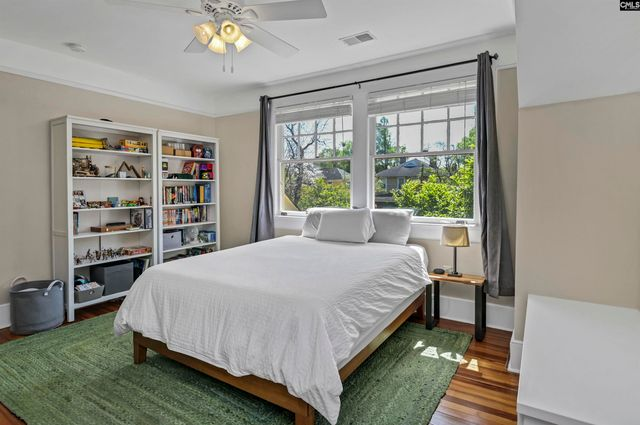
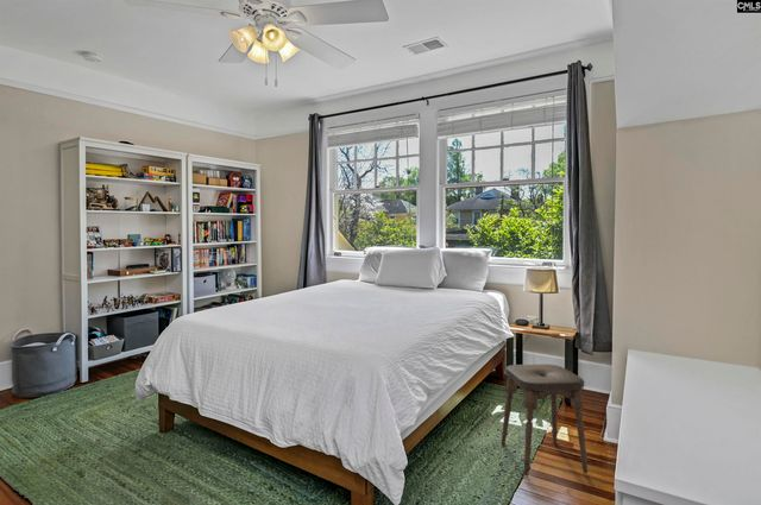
+ stool (536, 409)
